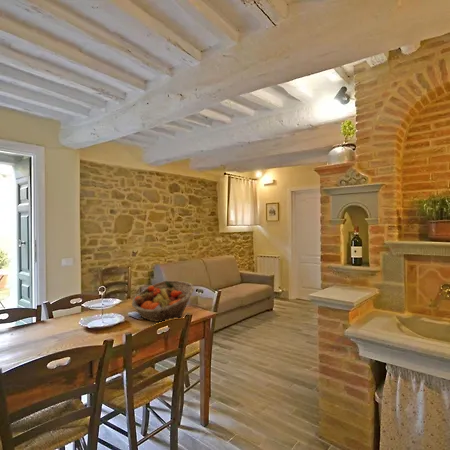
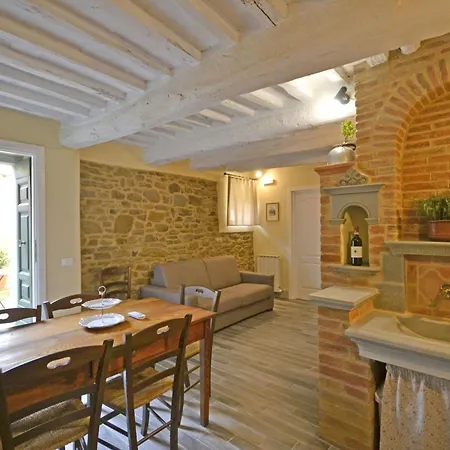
- fruit basket (163, 299)
